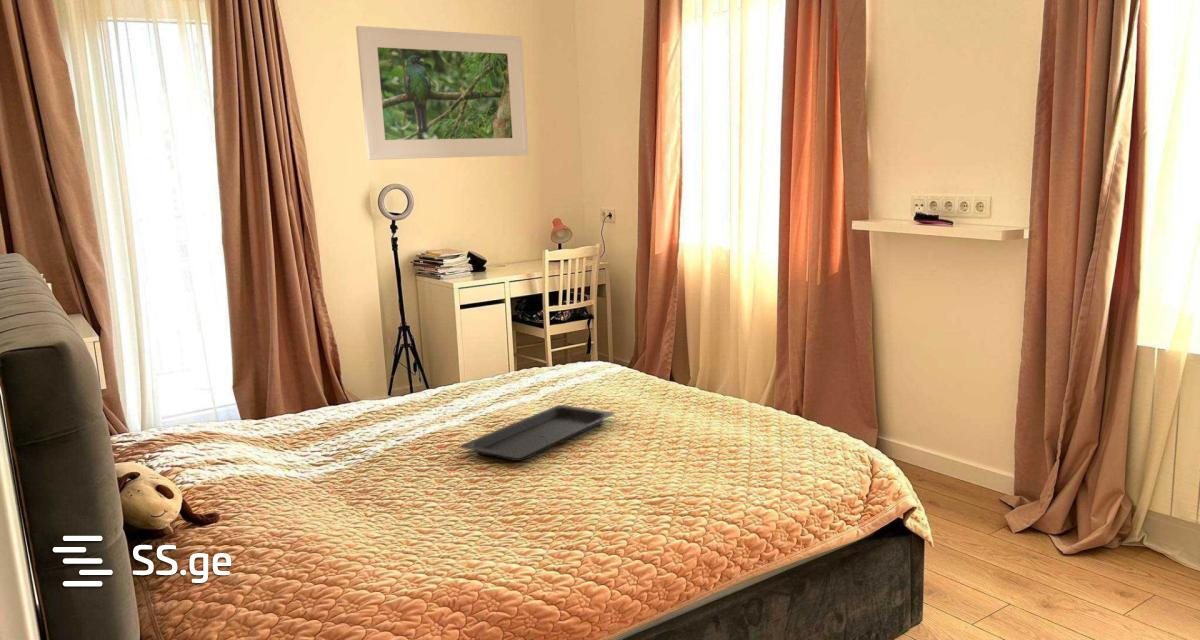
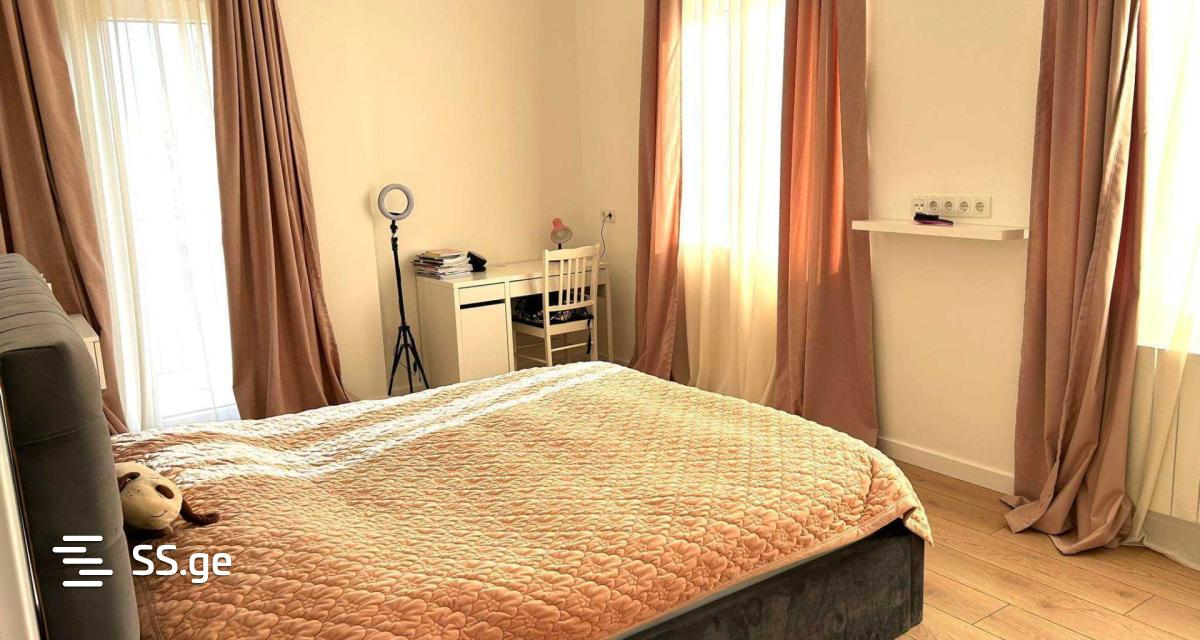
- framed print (448, 95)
- serving tray (541, 432)
